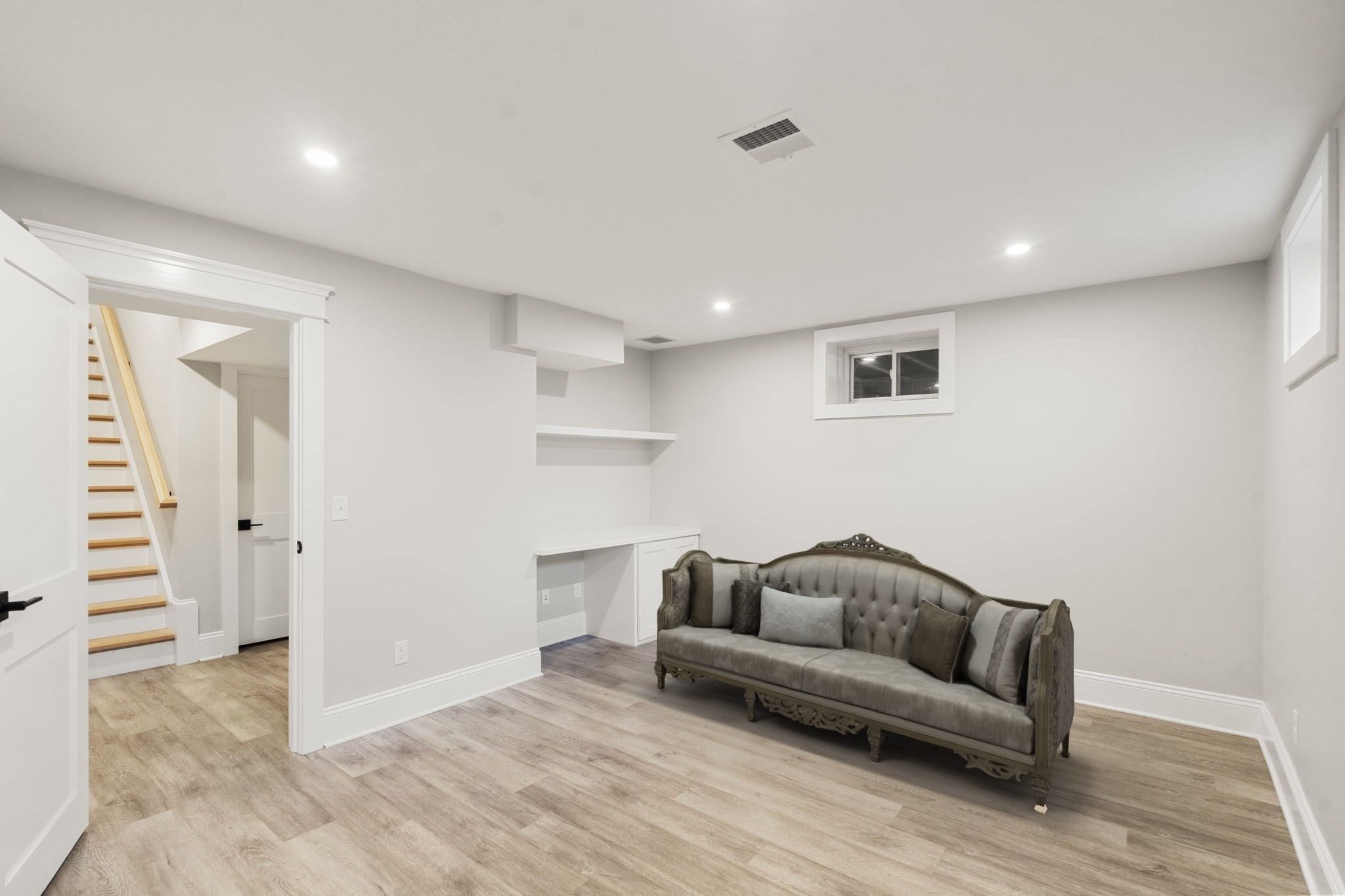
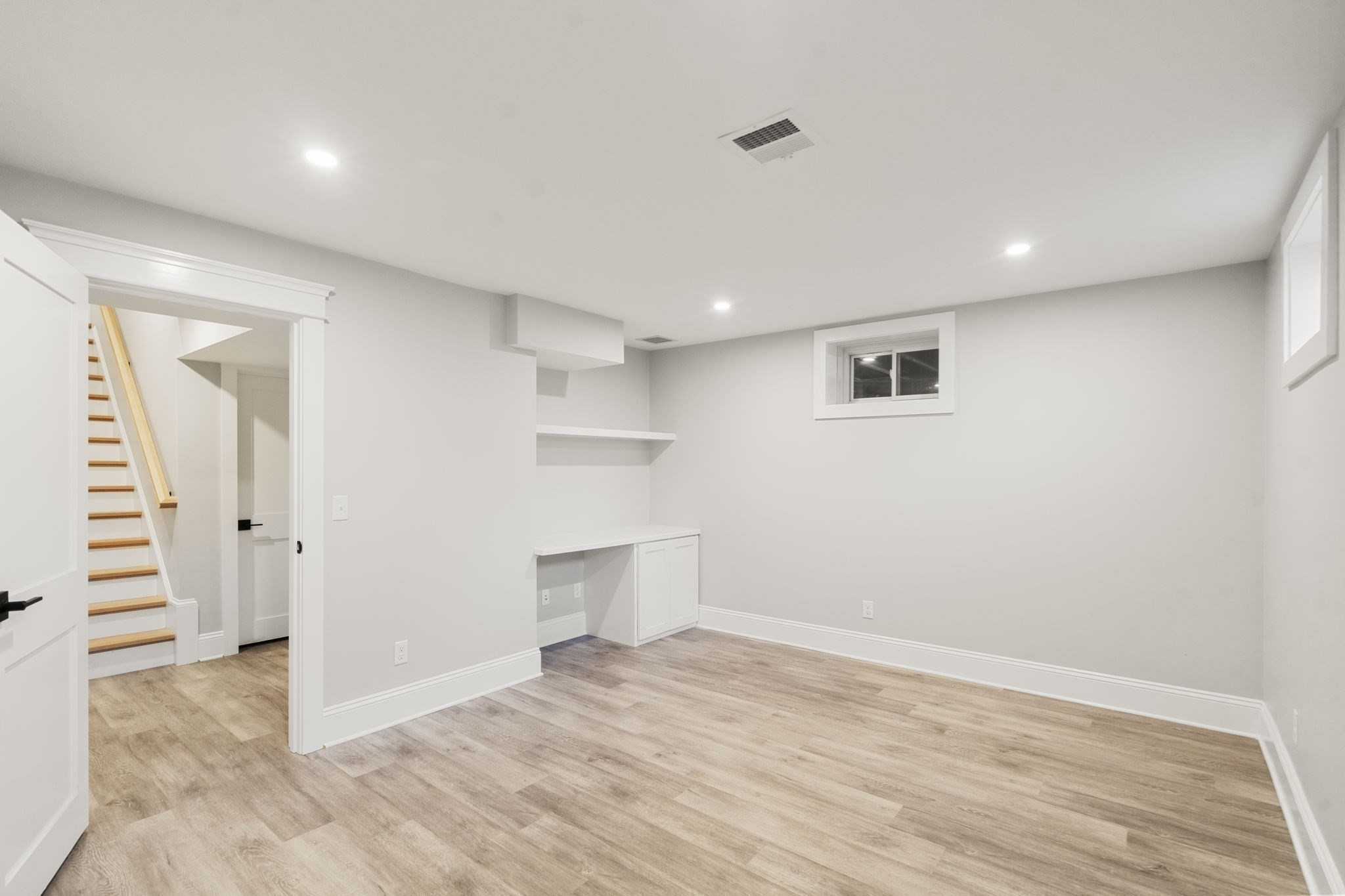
- sofa (837, 629)
